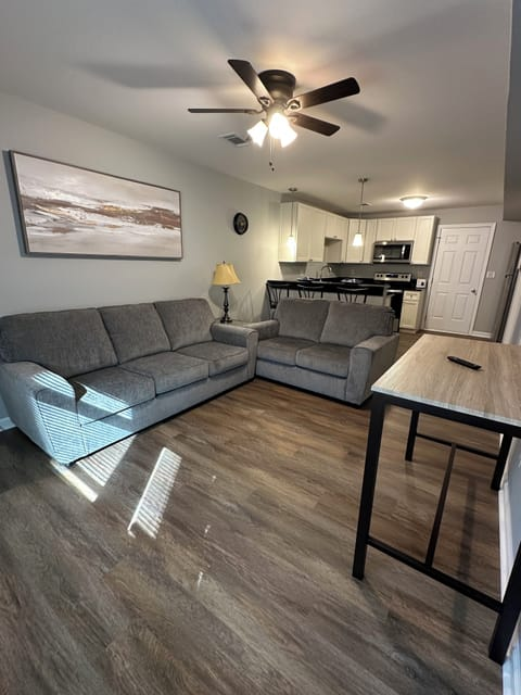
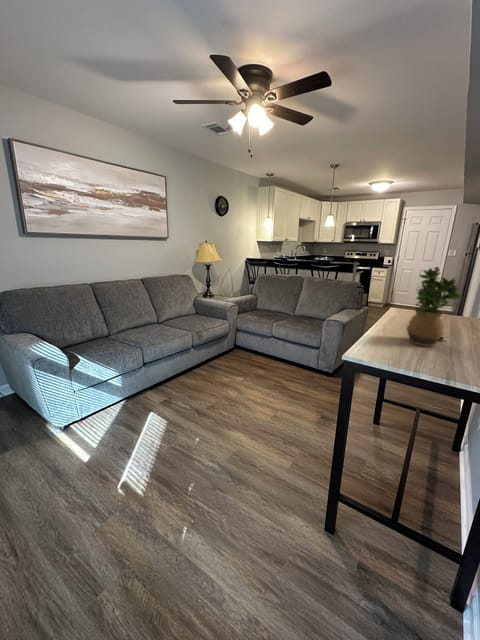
+ potted plant (432, 307)
